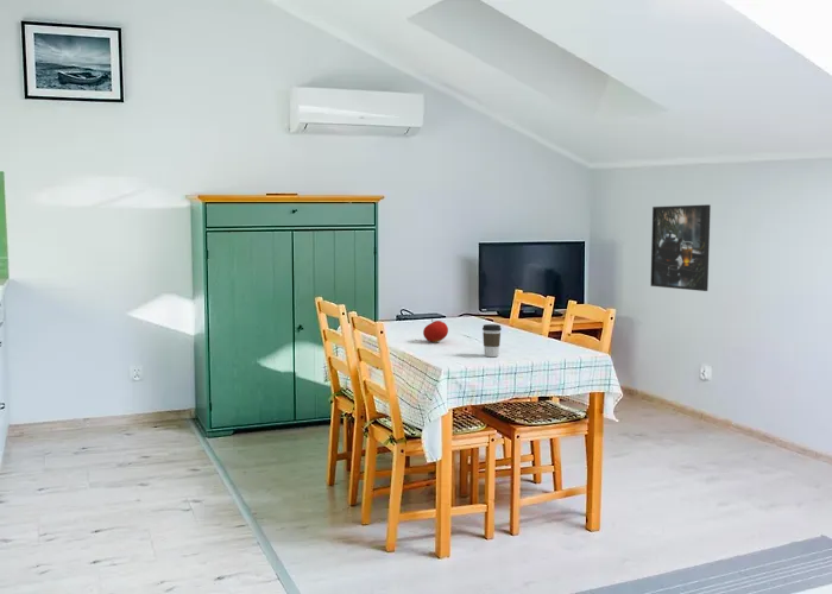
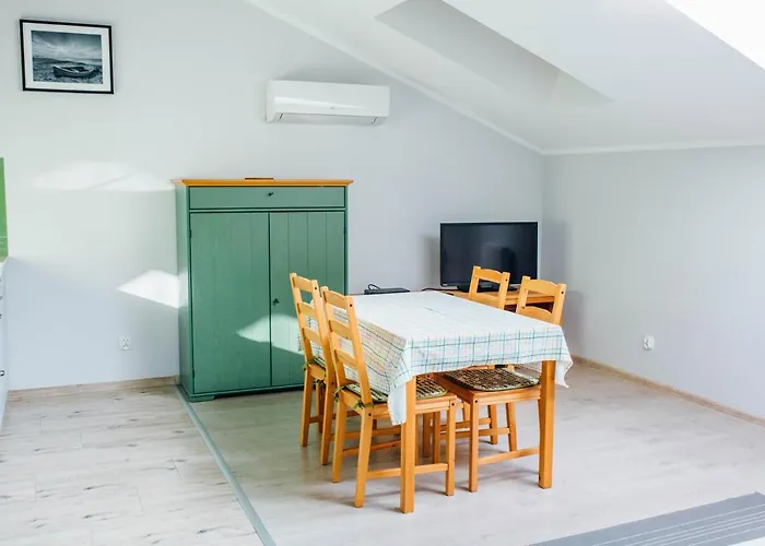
- coffee cup (491, 340)
- fruit (435, 330)
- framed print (679, 247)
